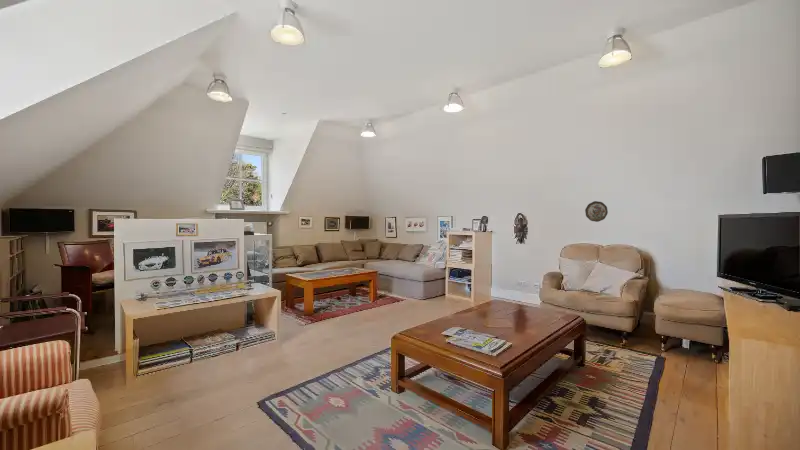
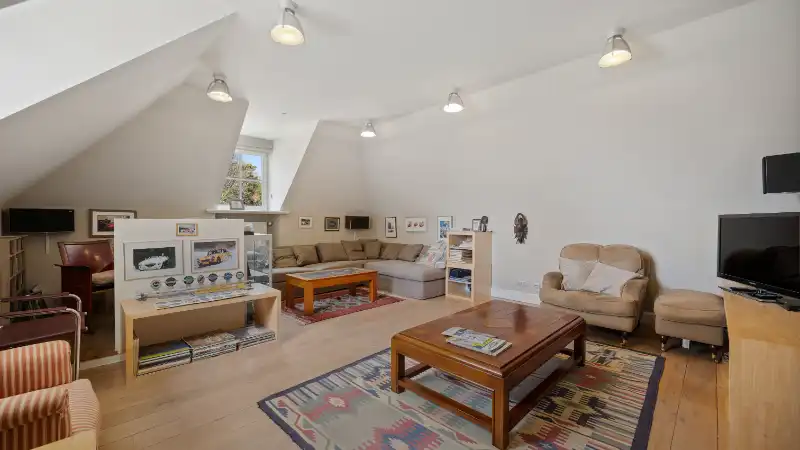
- decorative plate (596, 211)
